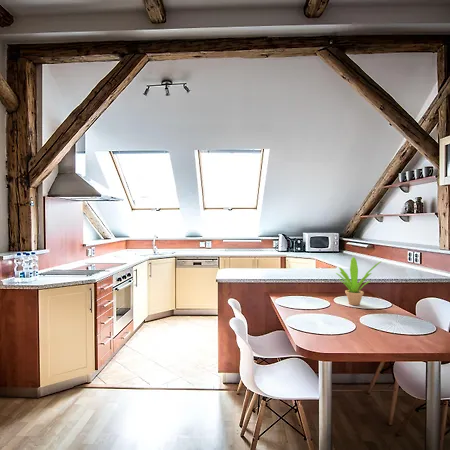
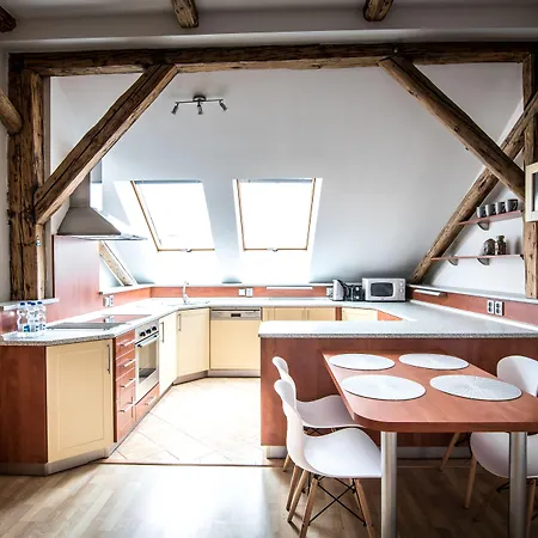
- potted plant (354, 282)
